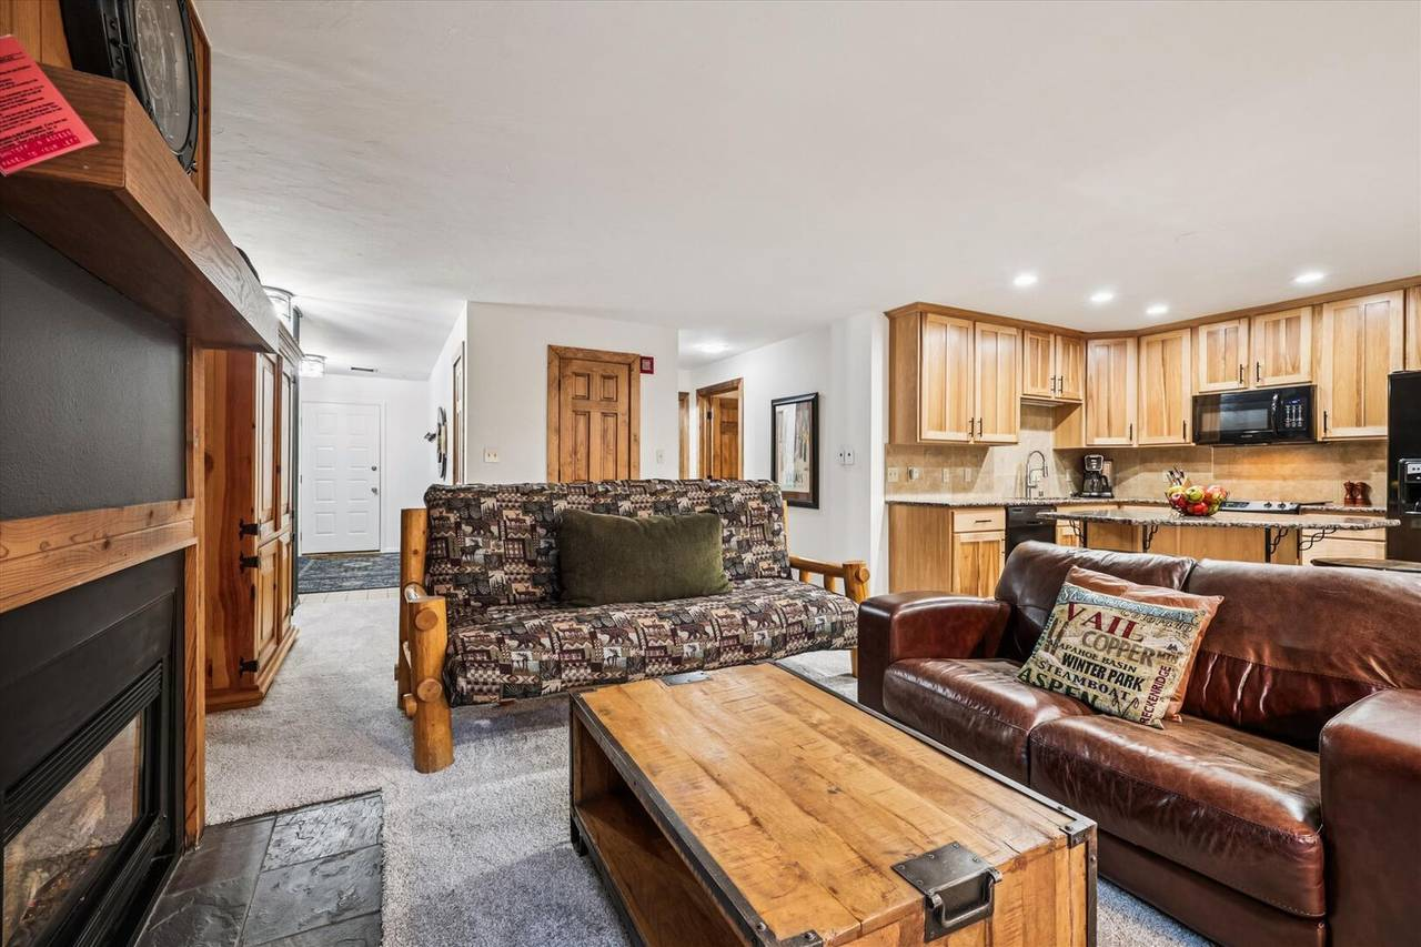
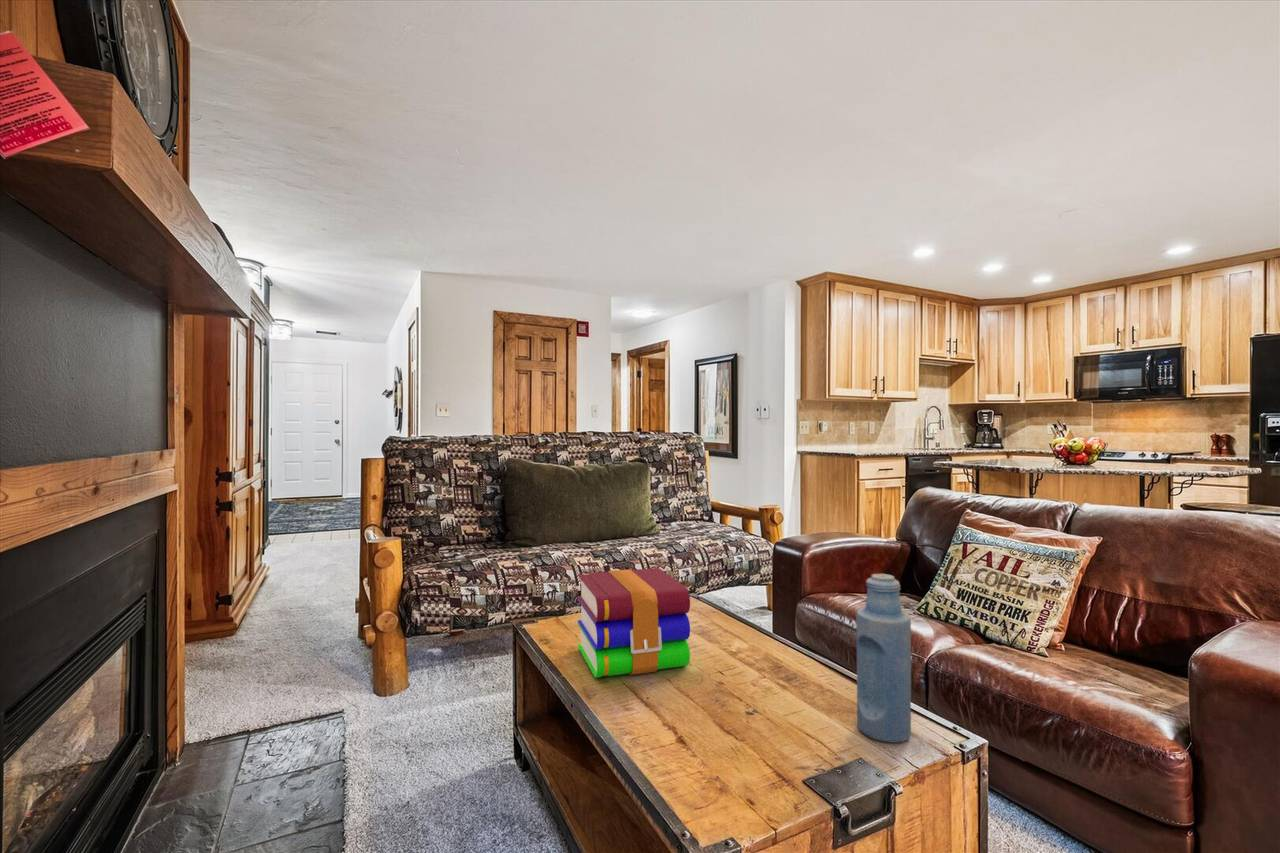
+ books (631, 620)
+ bottle (883, 653)
